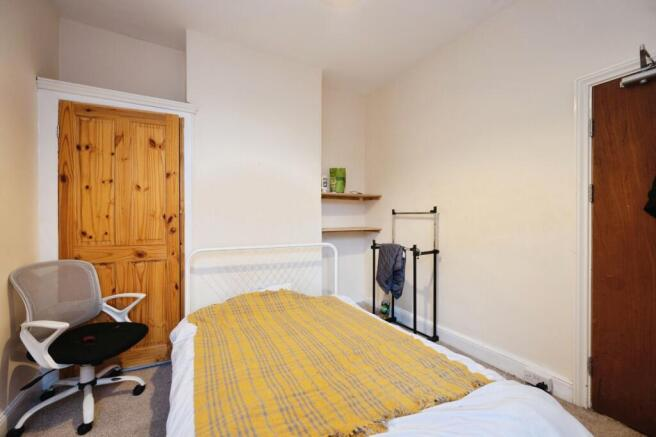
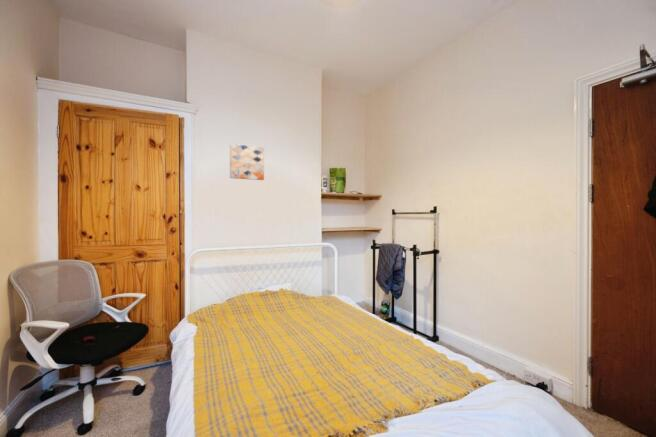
+ wall art (247, 162)
